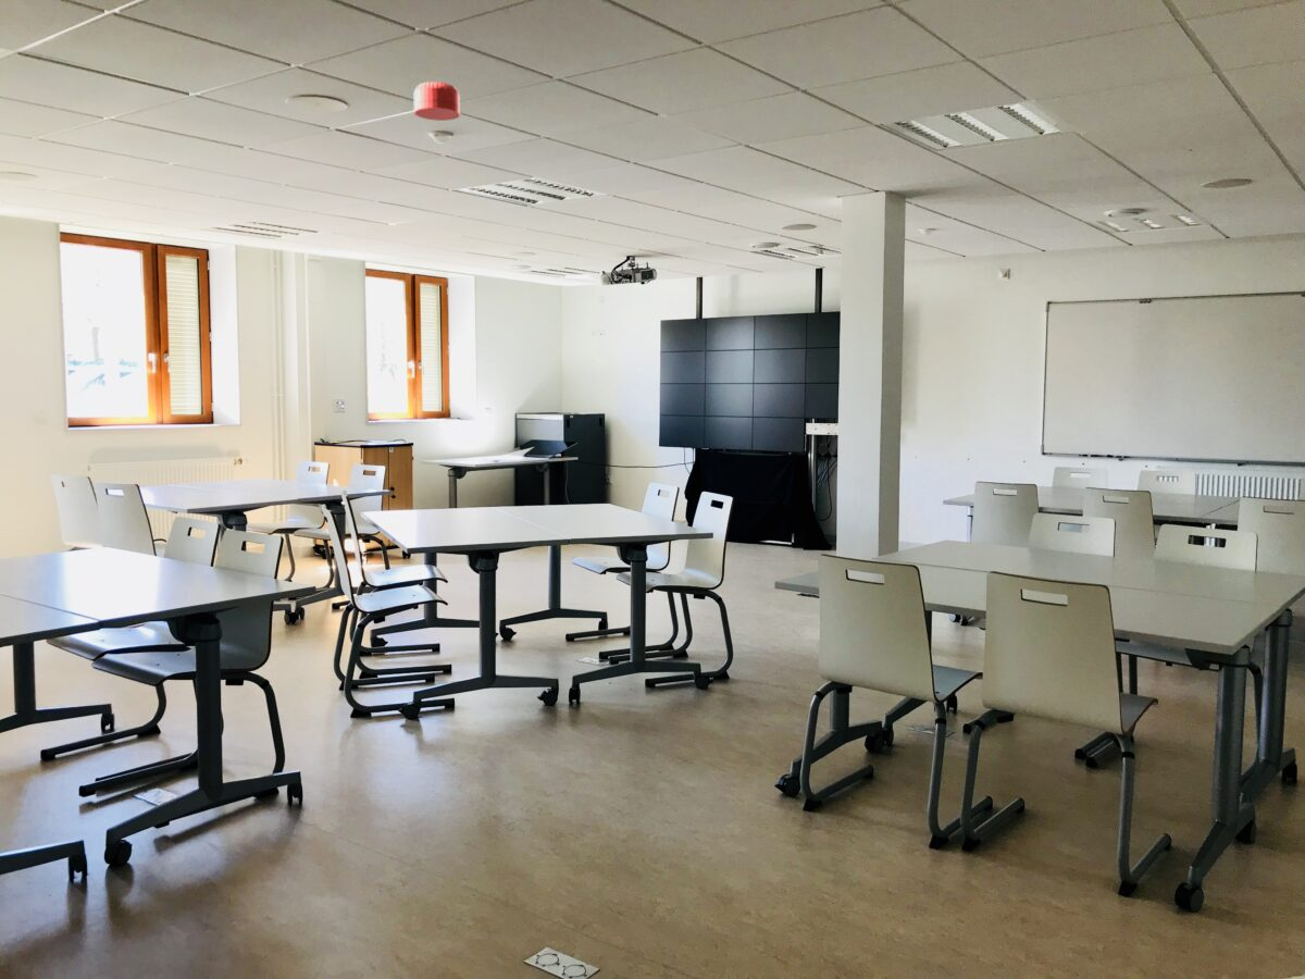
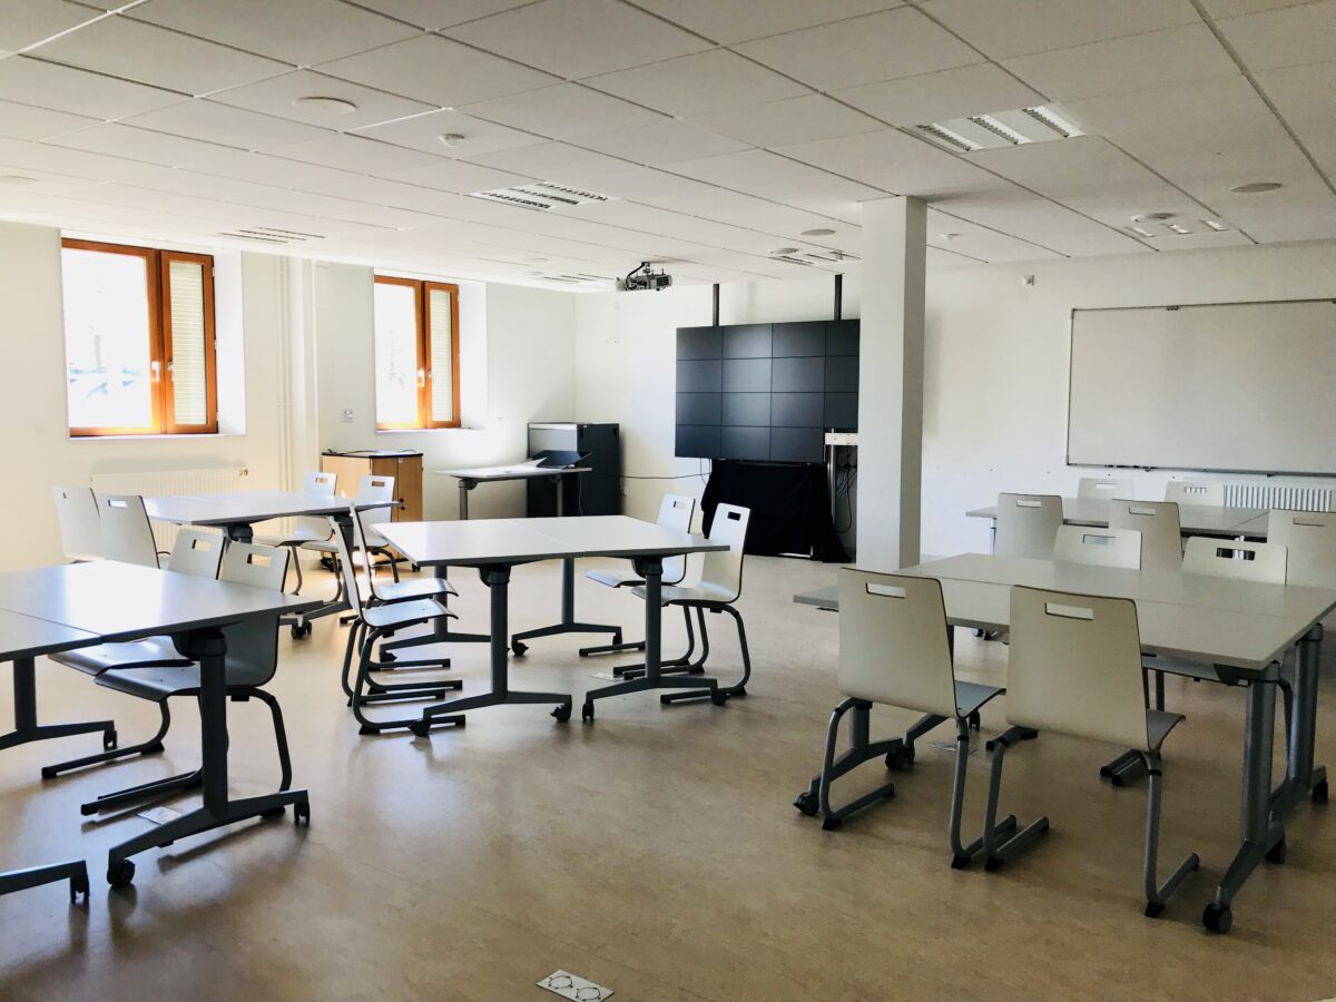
- smoke detector (436, 100)
